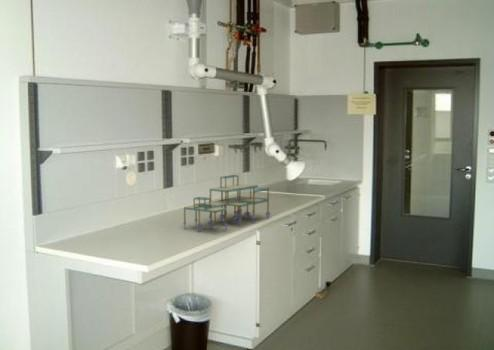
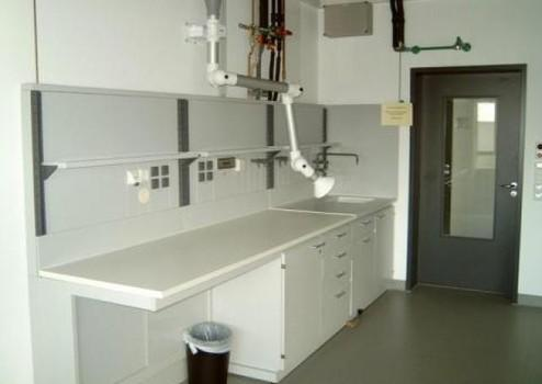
- laboratory equipment (228, 201)
